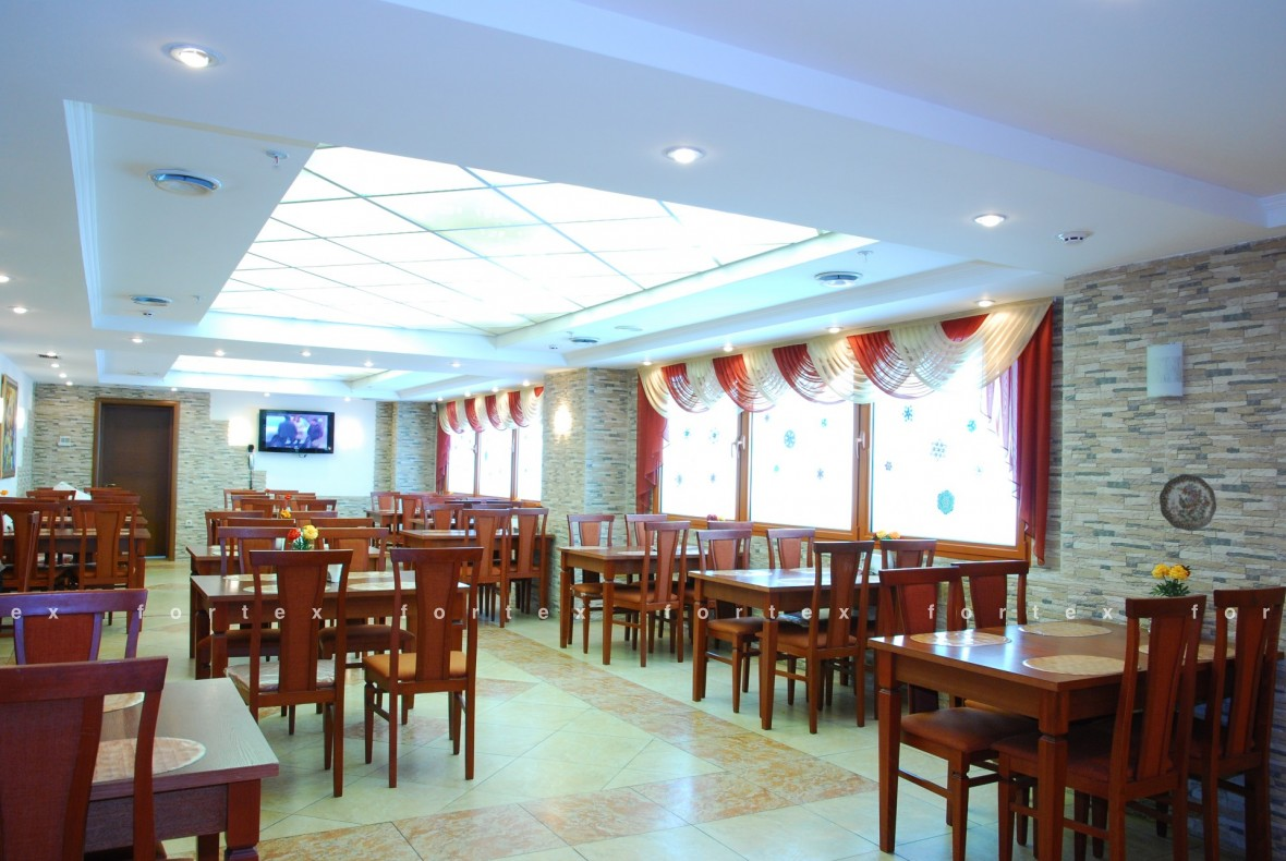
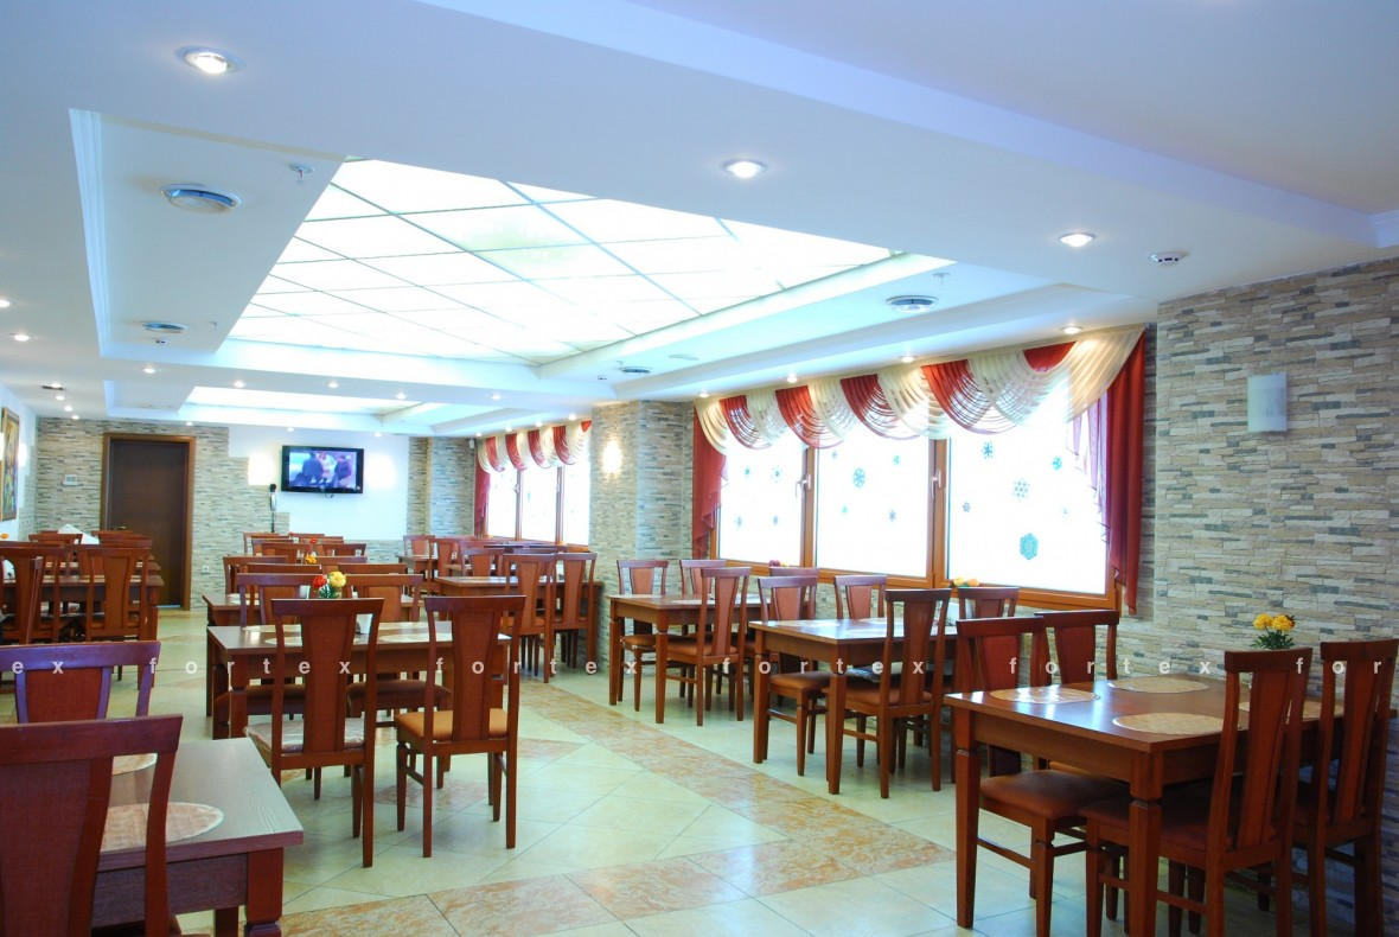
- decorative plate (1188, 502)
